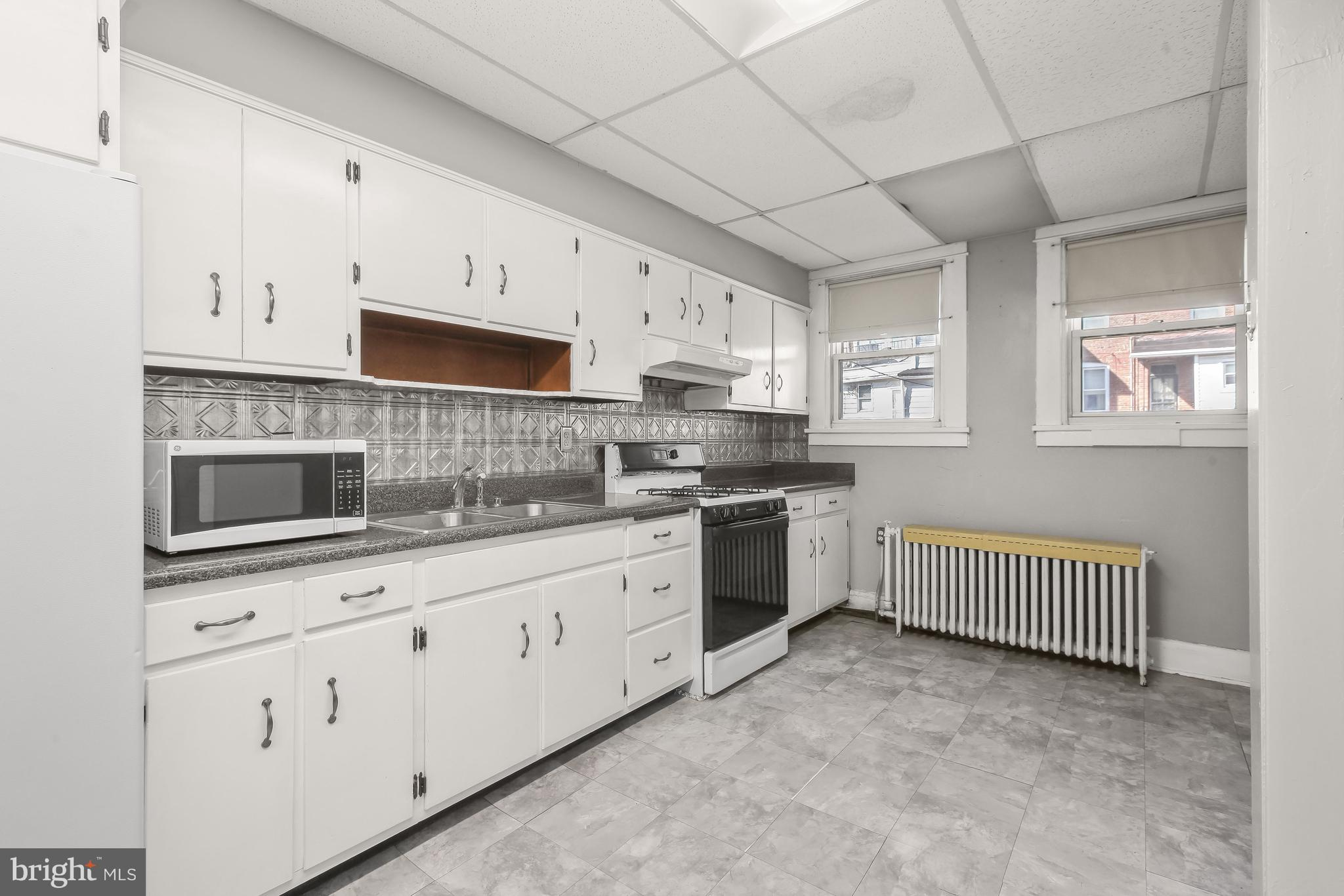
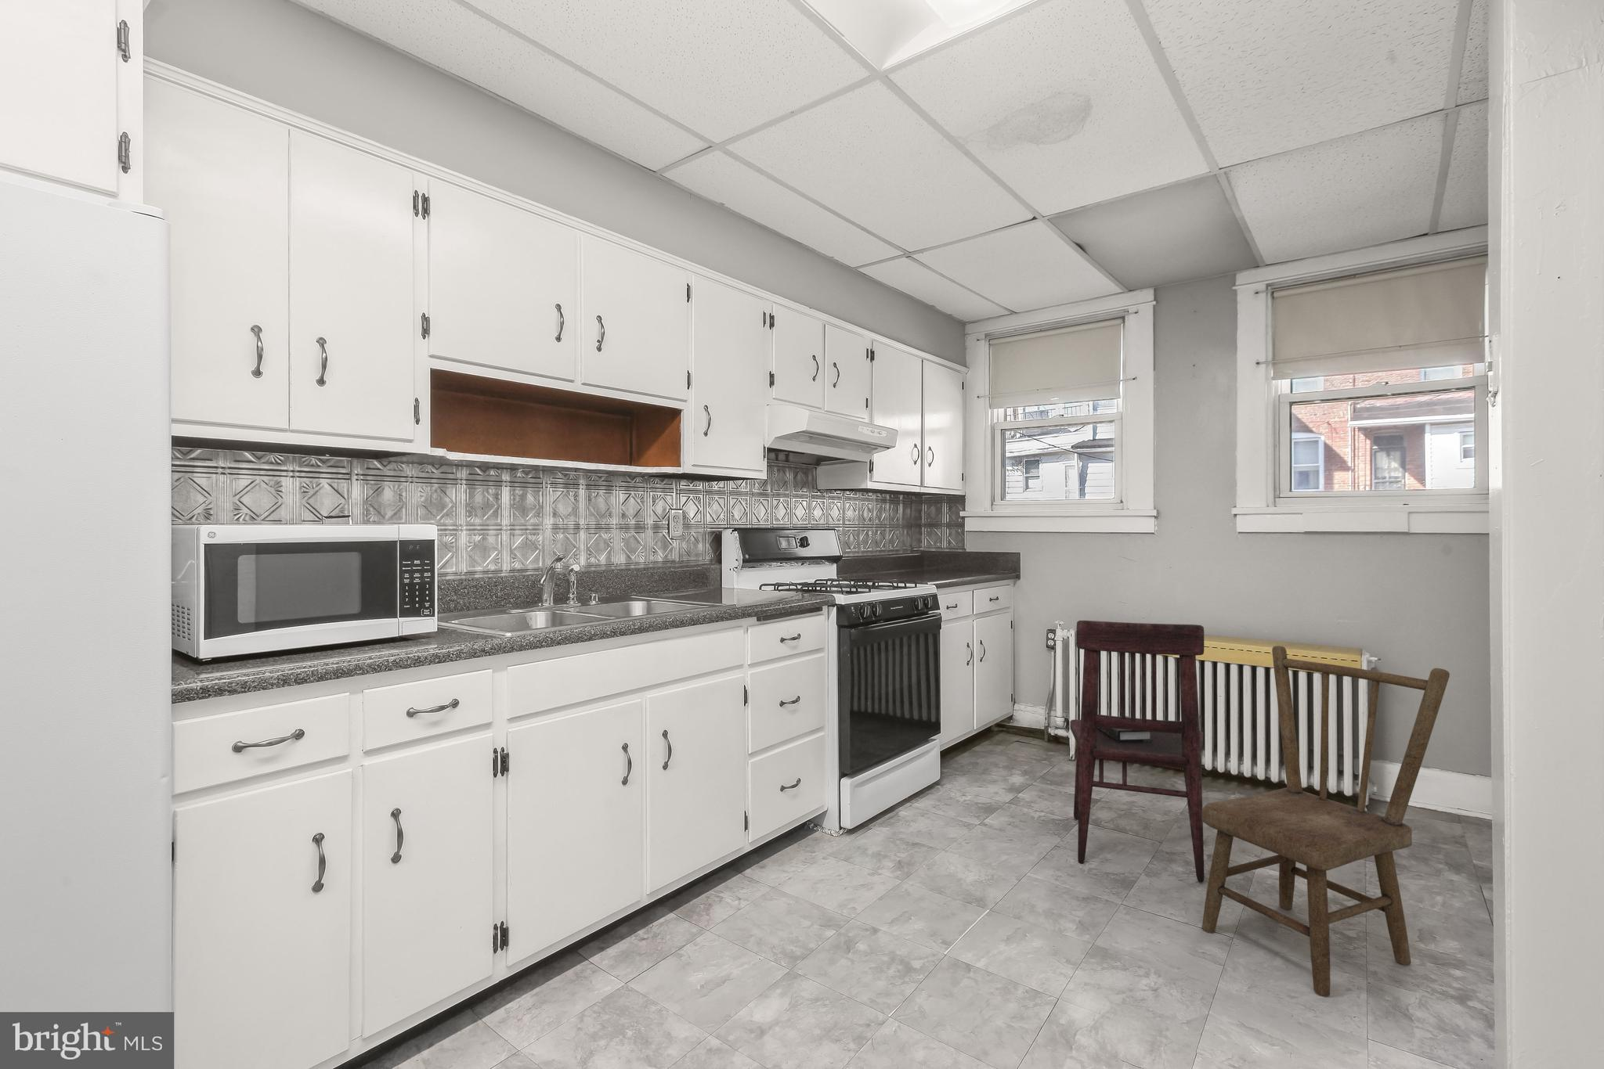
+ hardback book (1122, 729)
+ dining chair (1309, 802)
+ dining chair (1139, 730)
